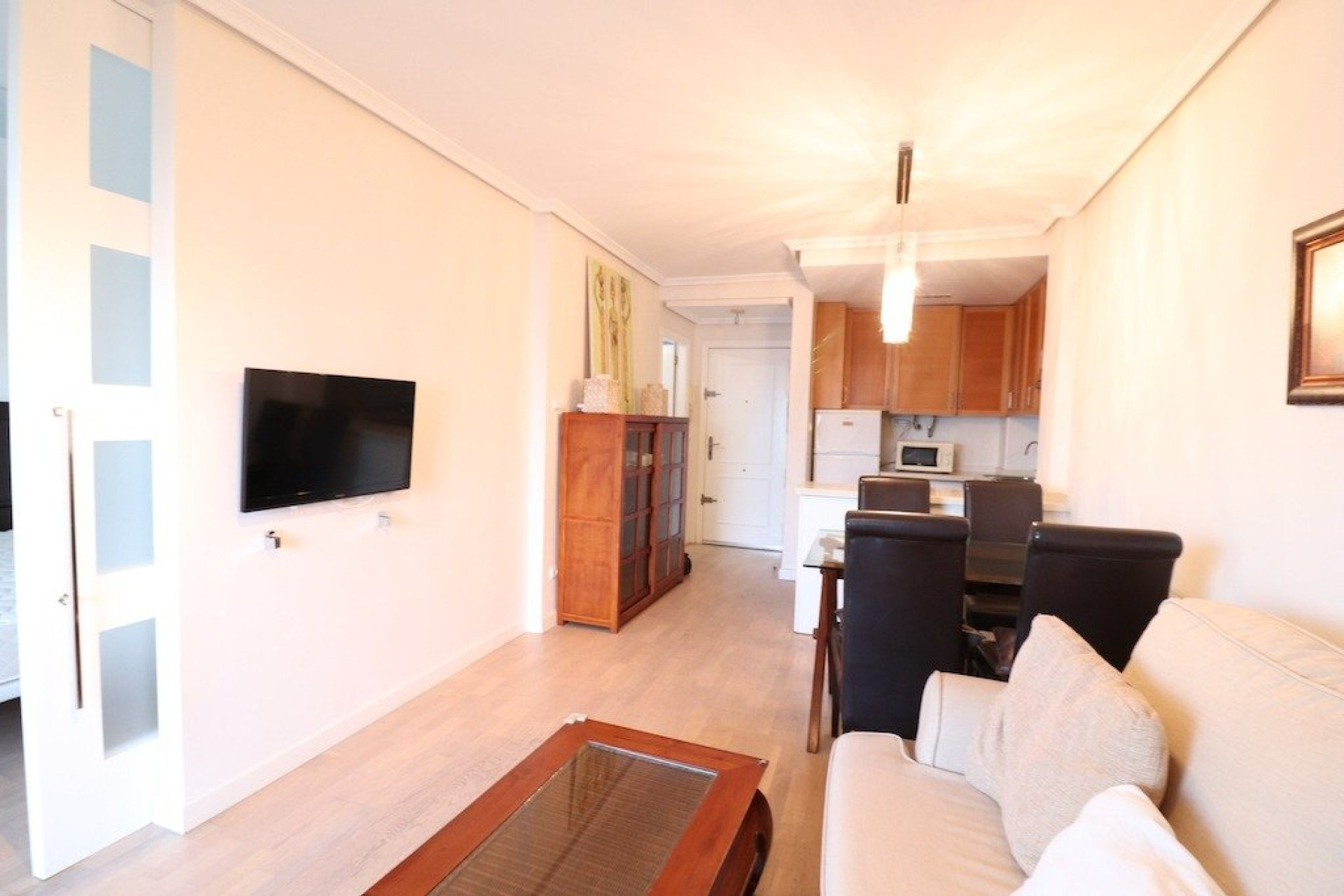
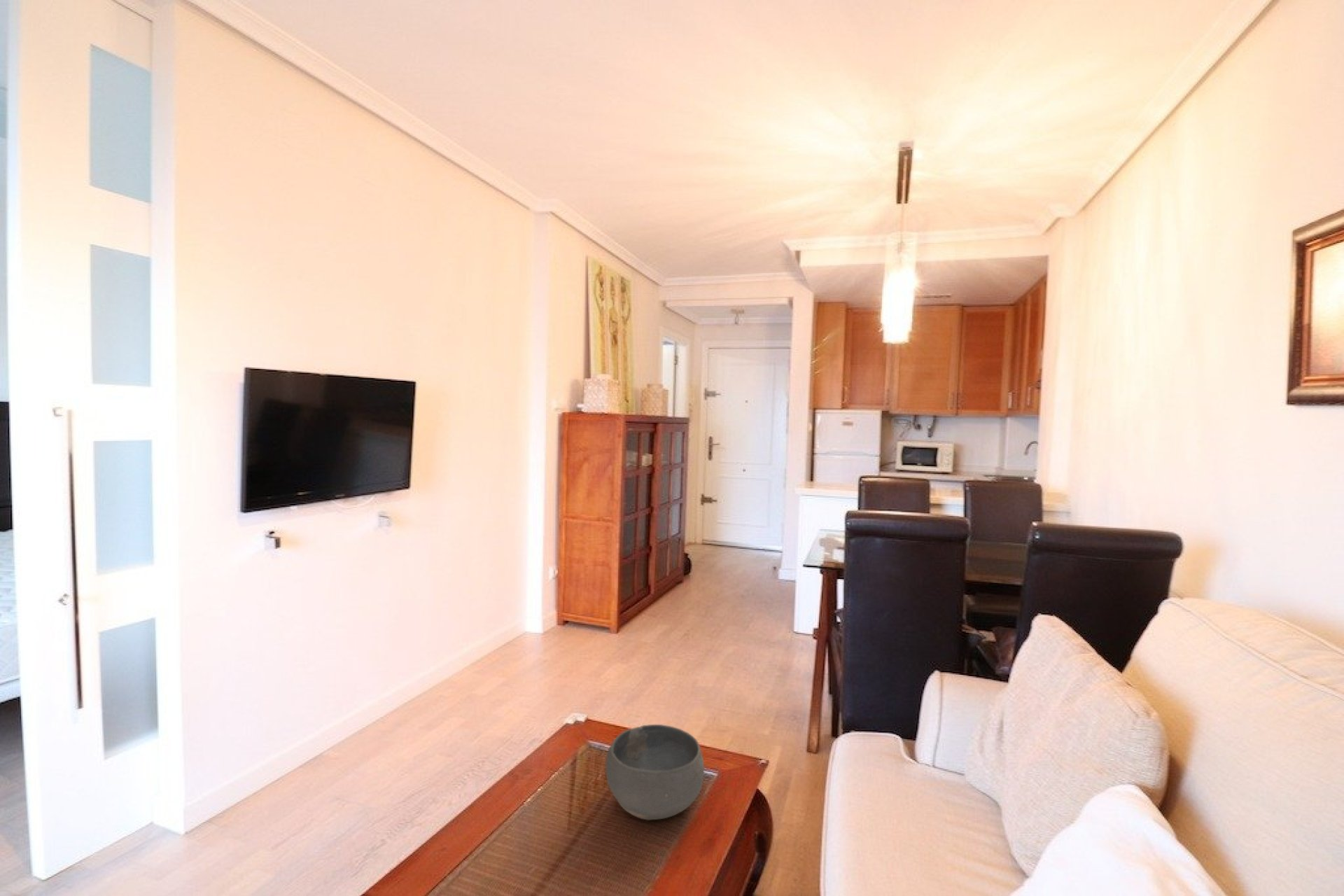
+ bowl (654, 775)
